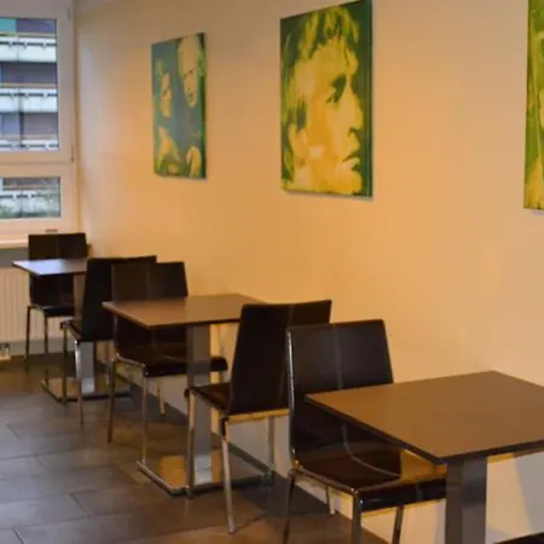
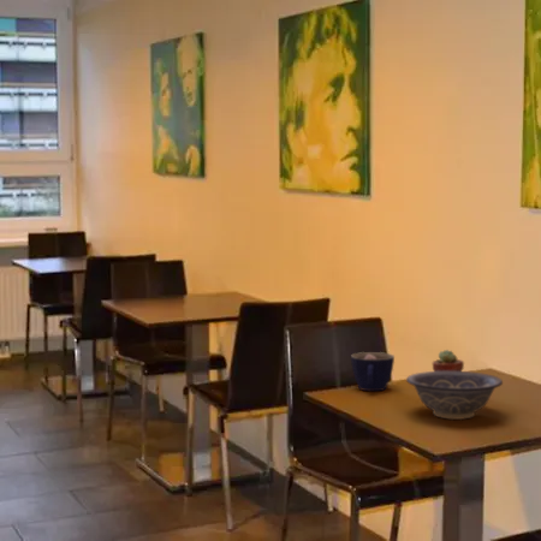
+ decorative bowl (453, 397)
+ cup (371, 373)
+ potted succulent (447, 369)
